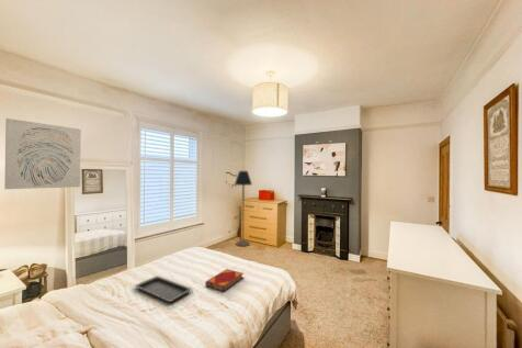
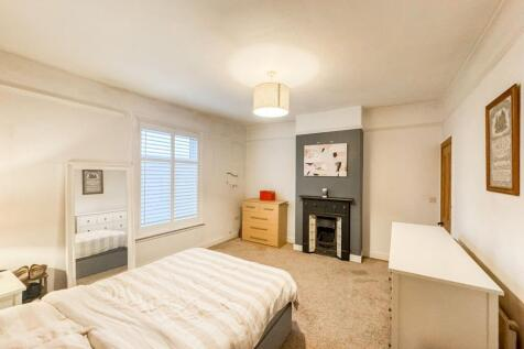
- floor lamp (242, 206)
- serving tray (162, 289)
- hardback book (225, 279)
- wall art (46, 156)
